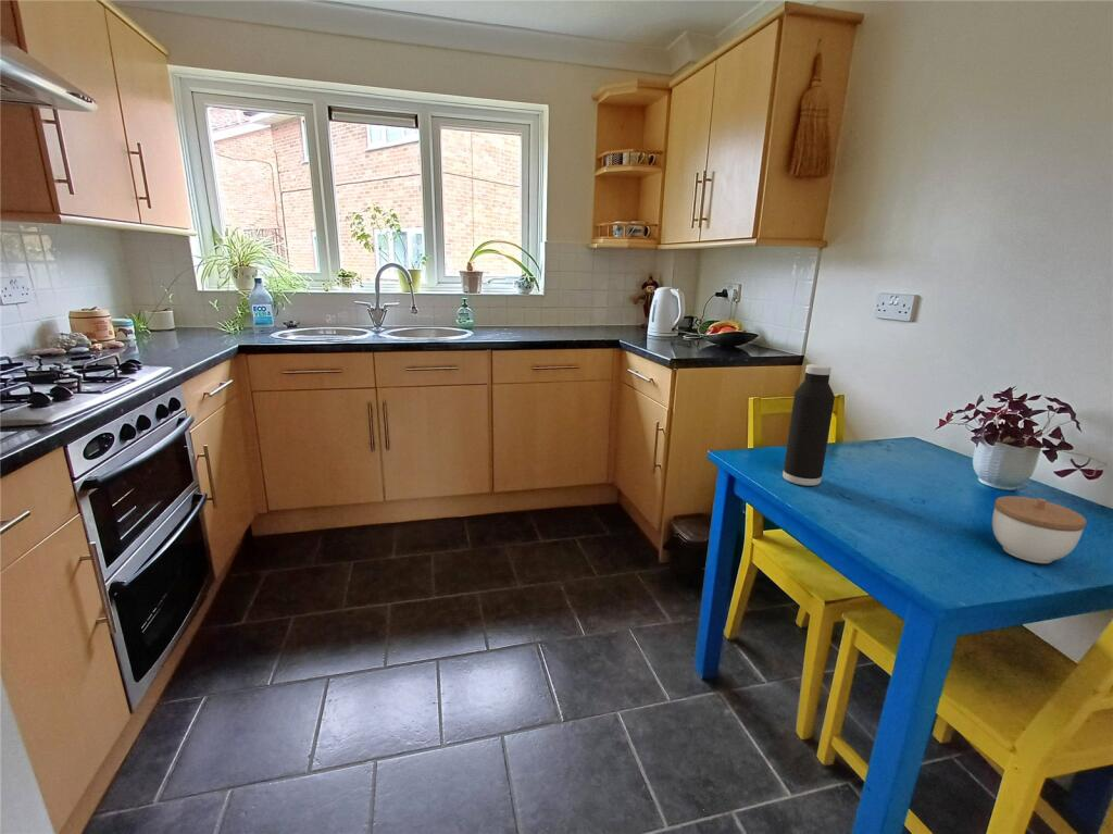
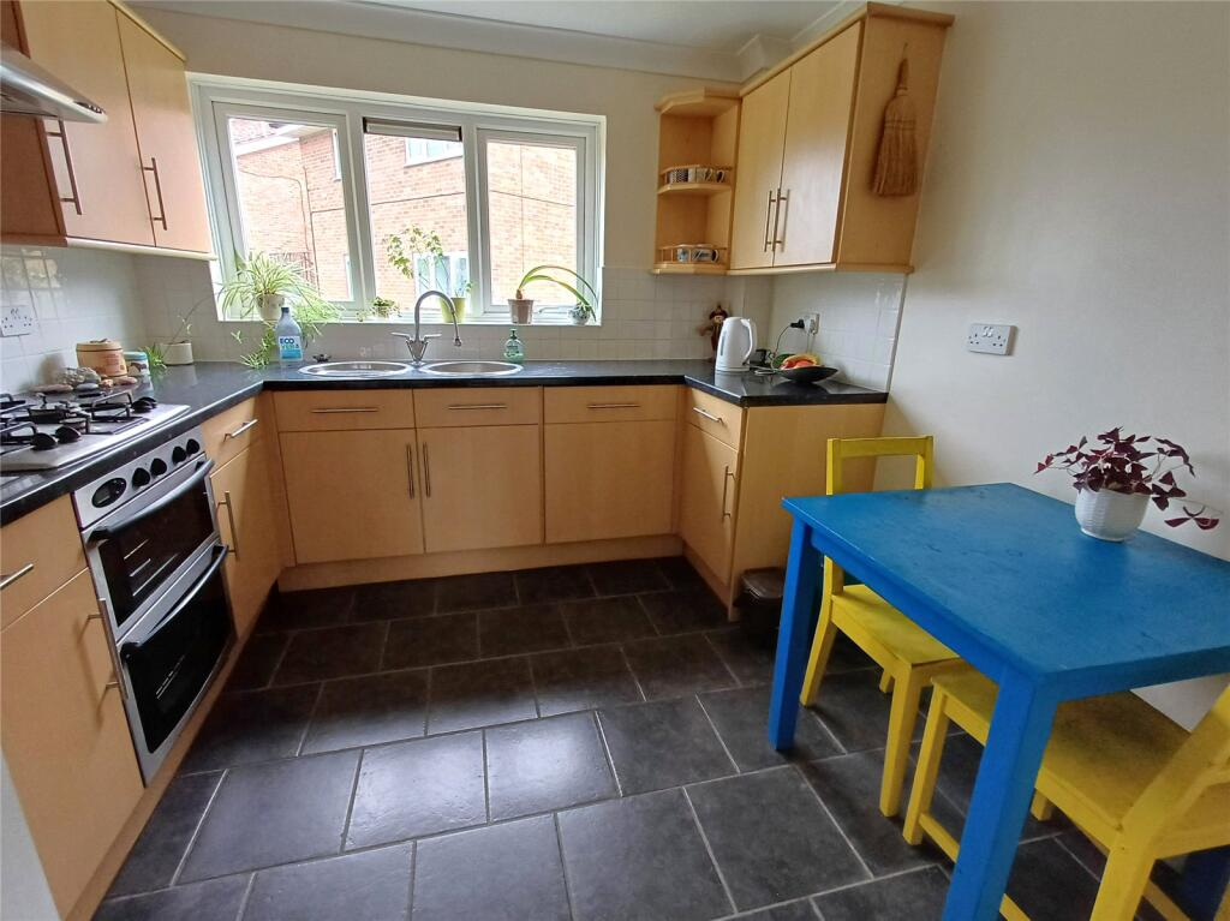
- decorative box (1034, 526)
- water bottle (810, 424)
